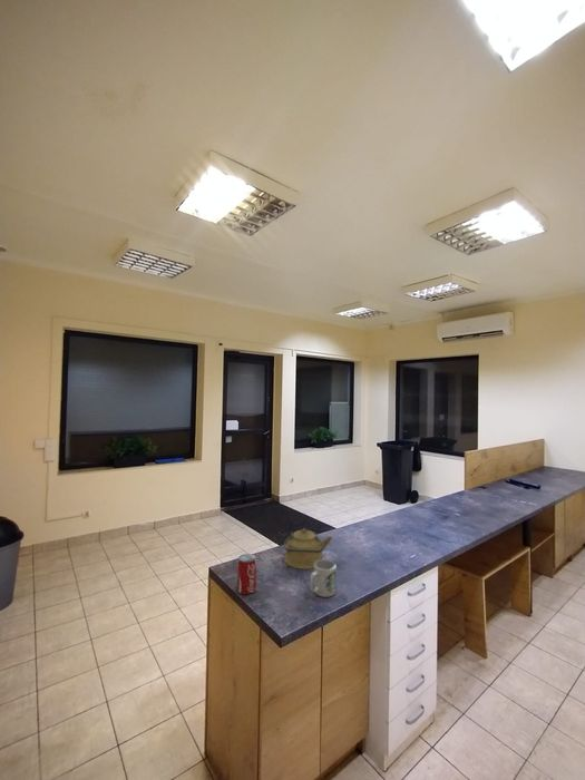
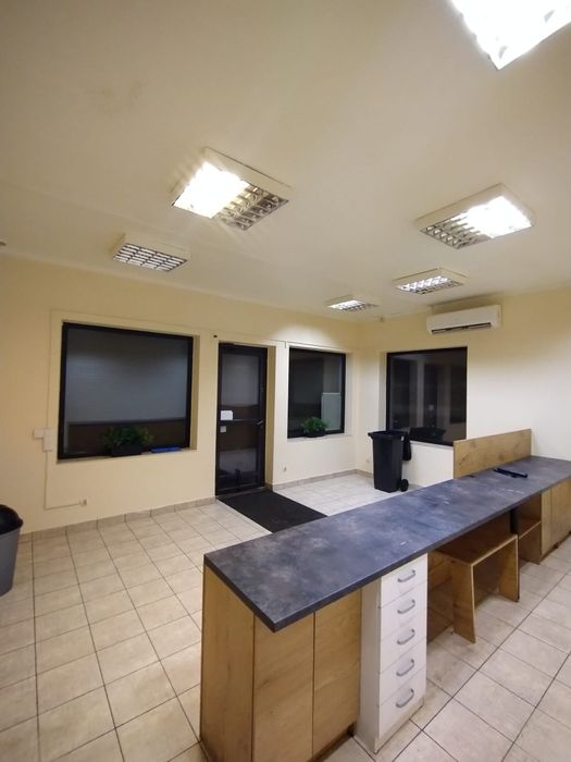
- beverage can (246, 573)
- mug (321, 578)
- kettle (308, 544)
